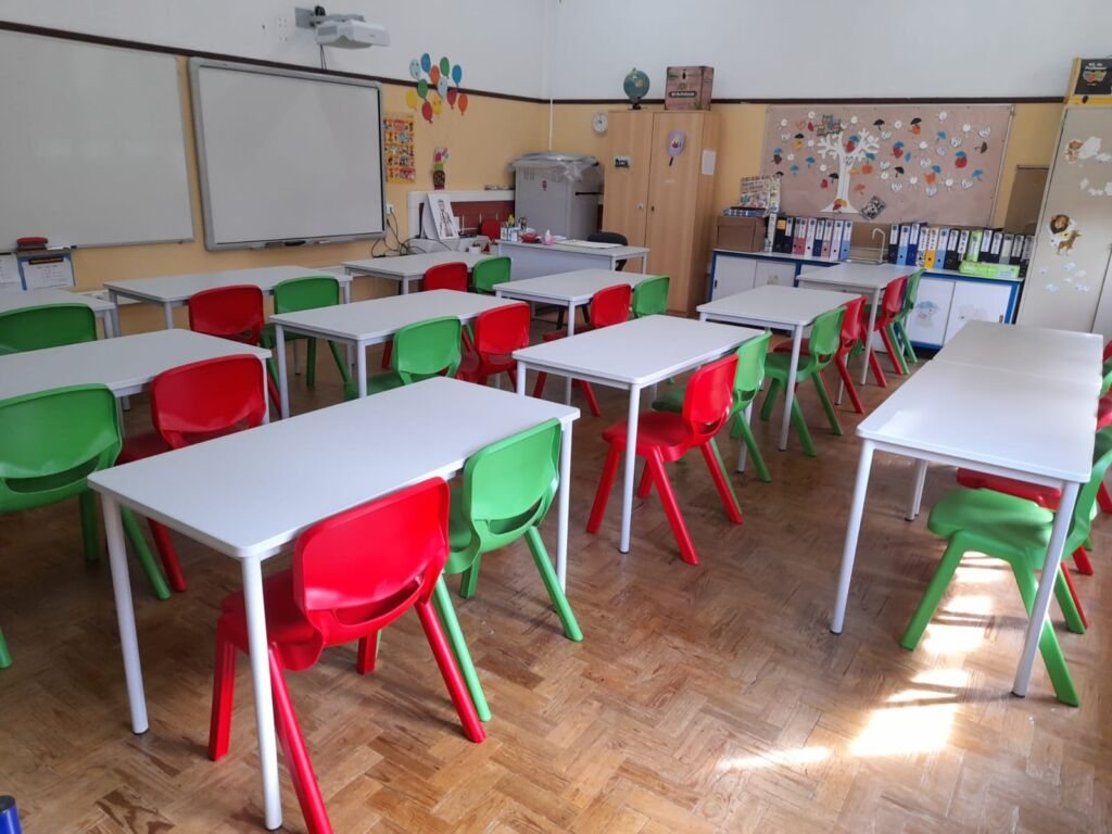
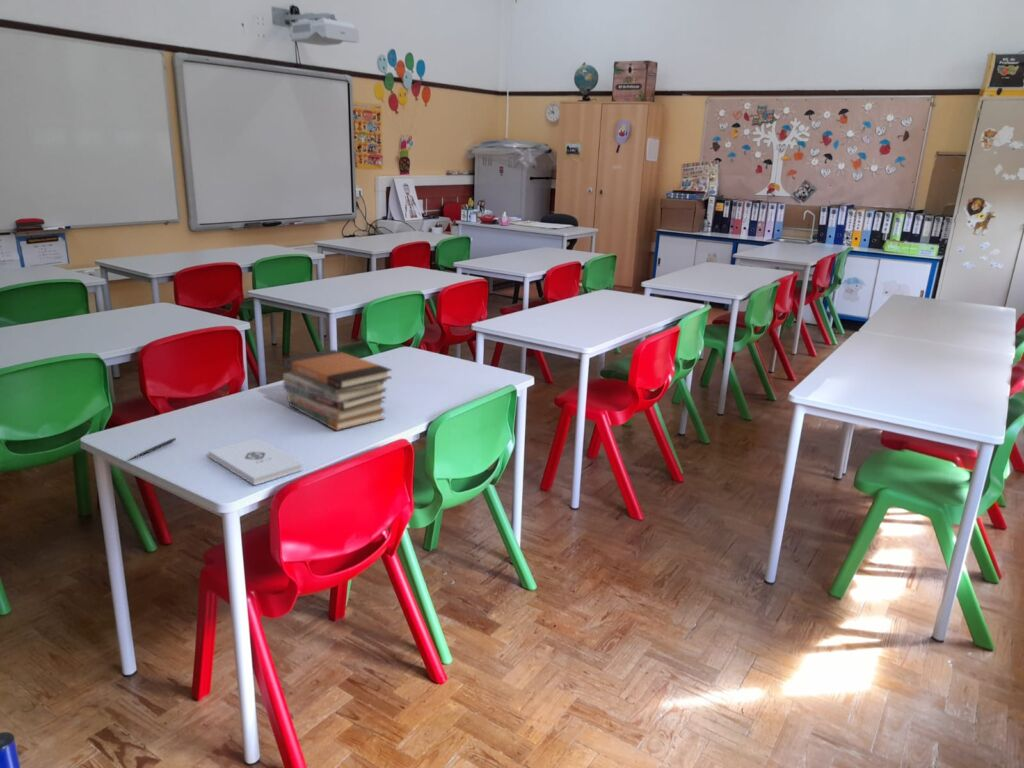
+ pen (151, 449)
+ book stack (335, 387)
+ notepad (256, 460)
